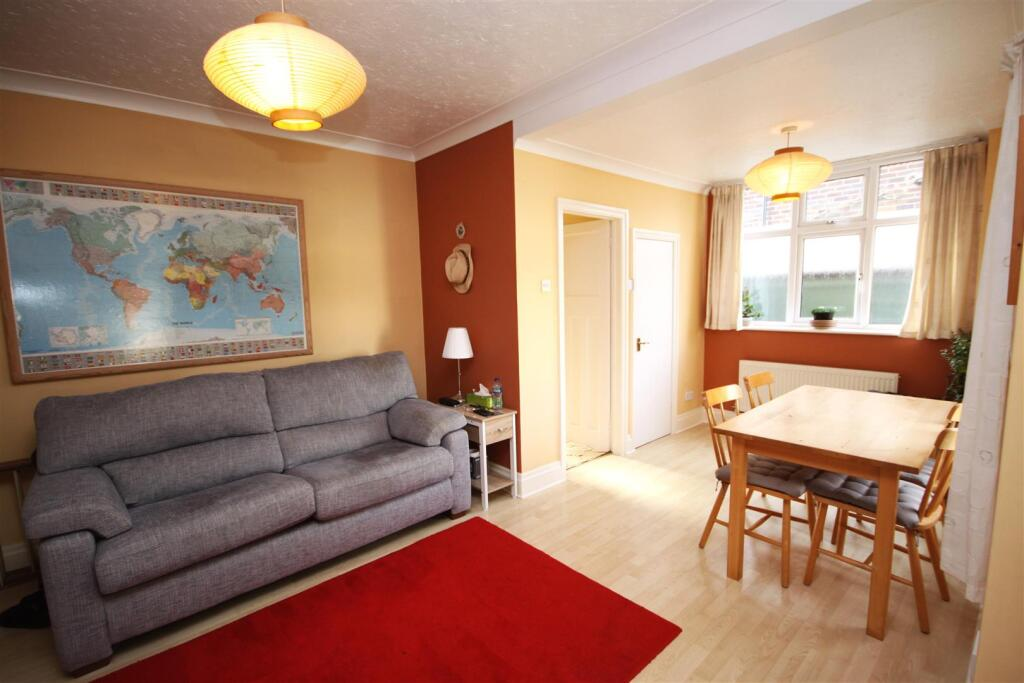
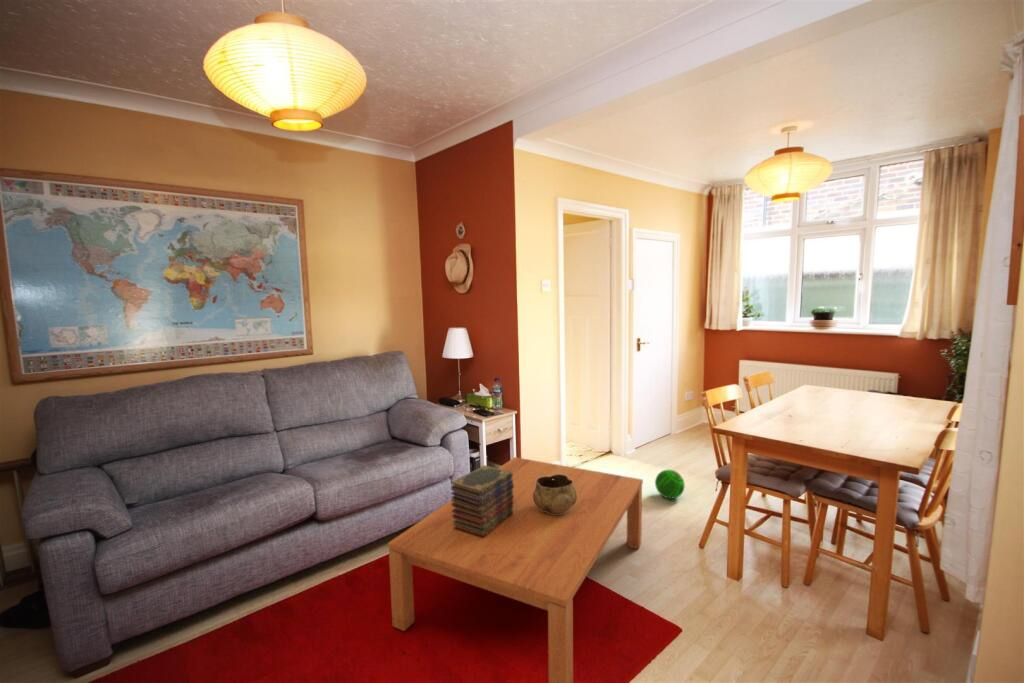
+ book stack (483, 498)
+ decorative bowl (554, 494)
+ coffee table (533, 543)
+ ball (669, 483)
